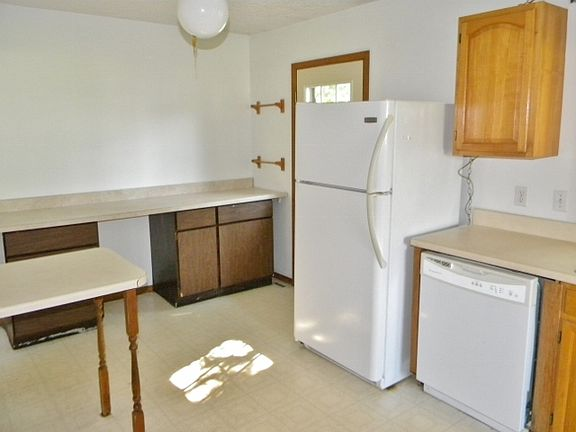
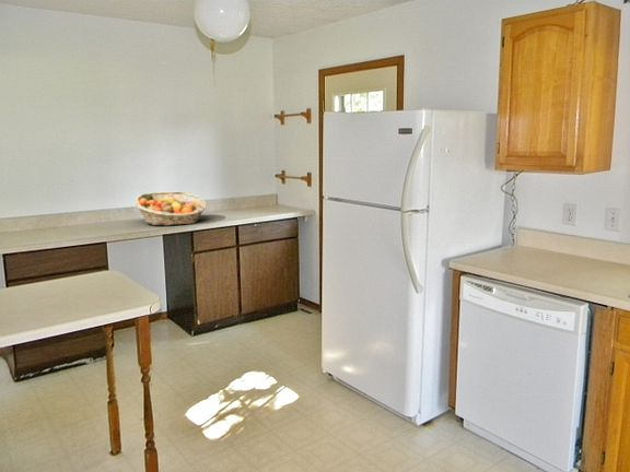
+ fruit basket (171, 208)
